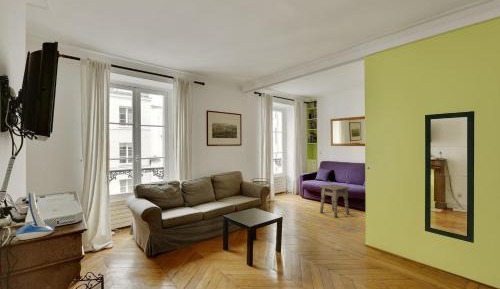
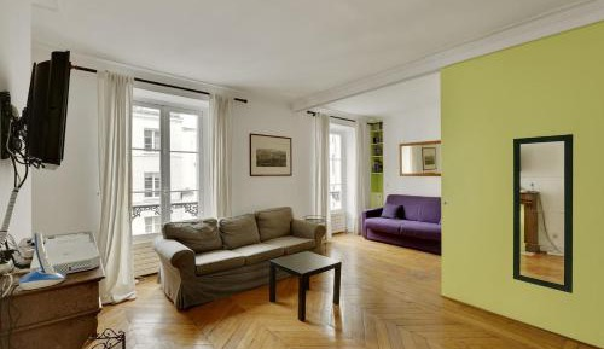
- side table (334, 199)
